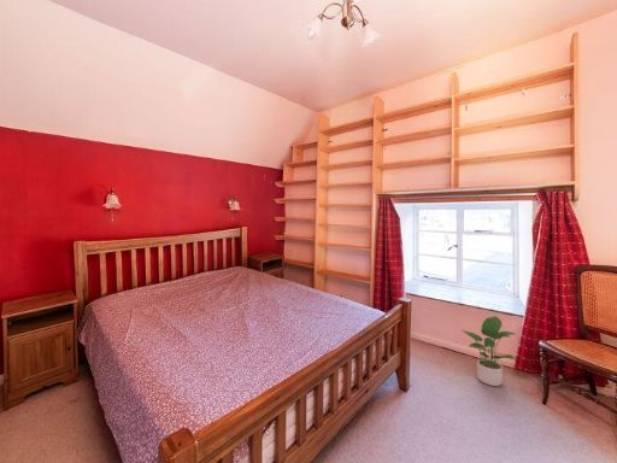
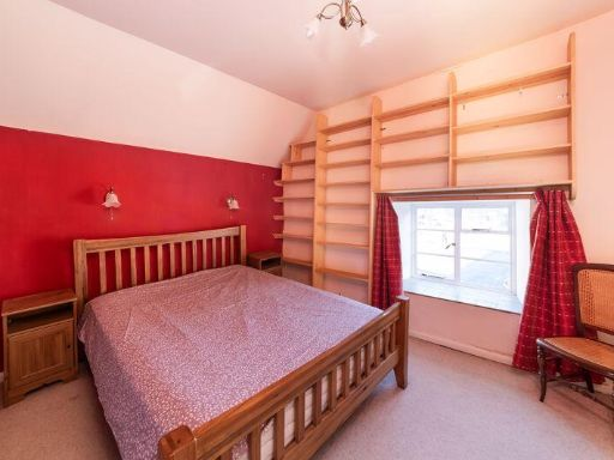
- potted plant (486, 350)
